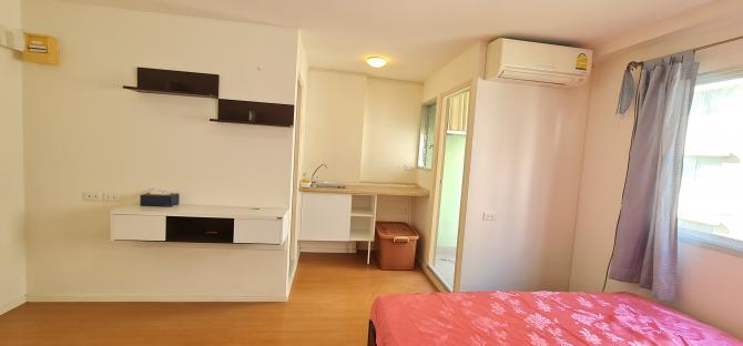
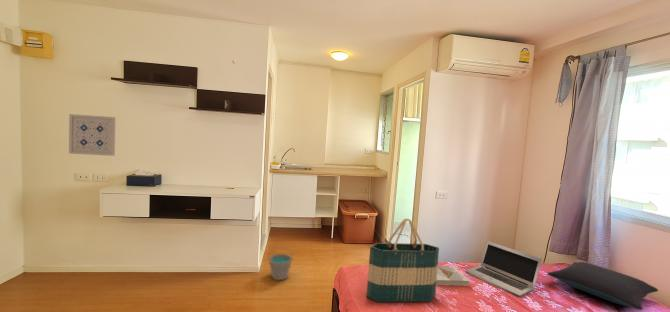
+ tote bag (404, 258)
+ laptop (501, 266)
+ bucket (280, 261)
+ wall art (92, 135)
+ book (445, 275)
+ pillow (600, 281)
